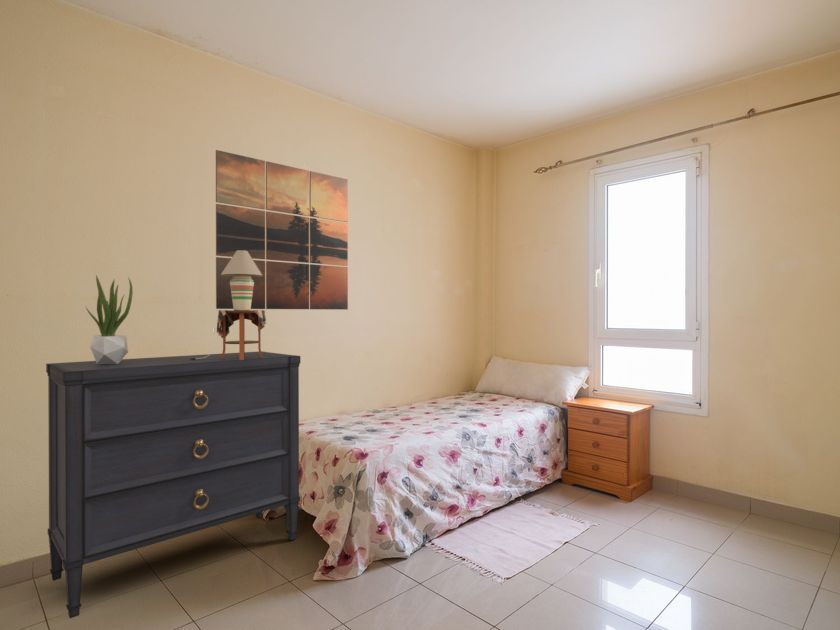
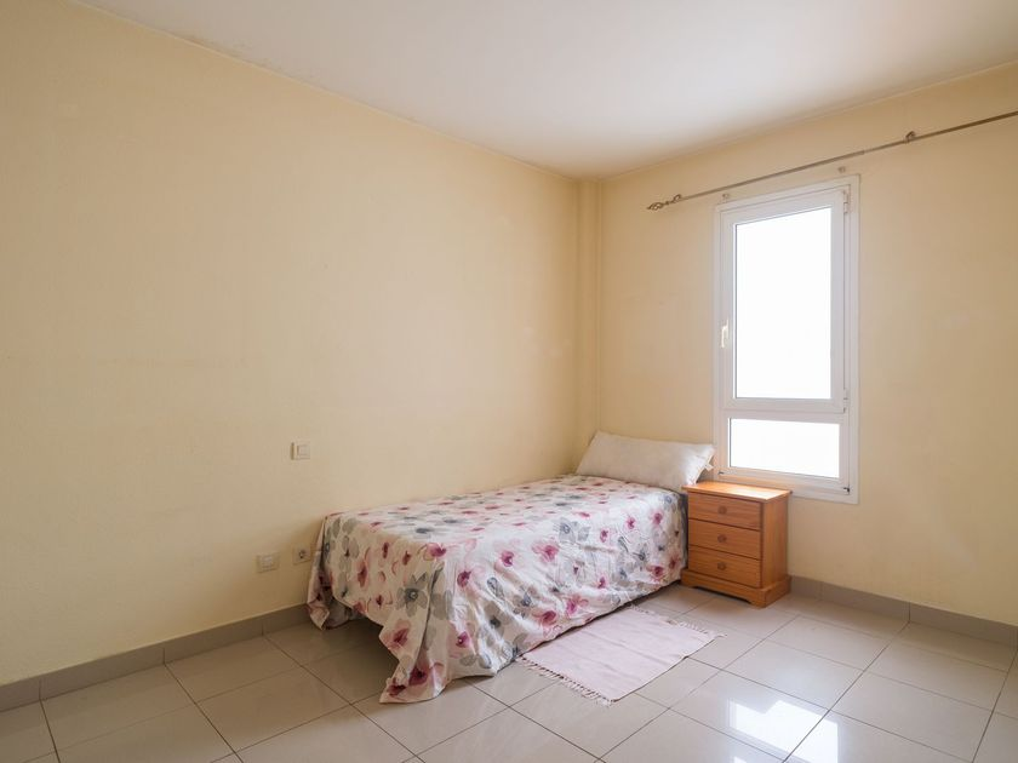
- wall art (288, 237)
- potted plant (111, 319)
- dresser (184, 458)
- table lamp (233, 304)
